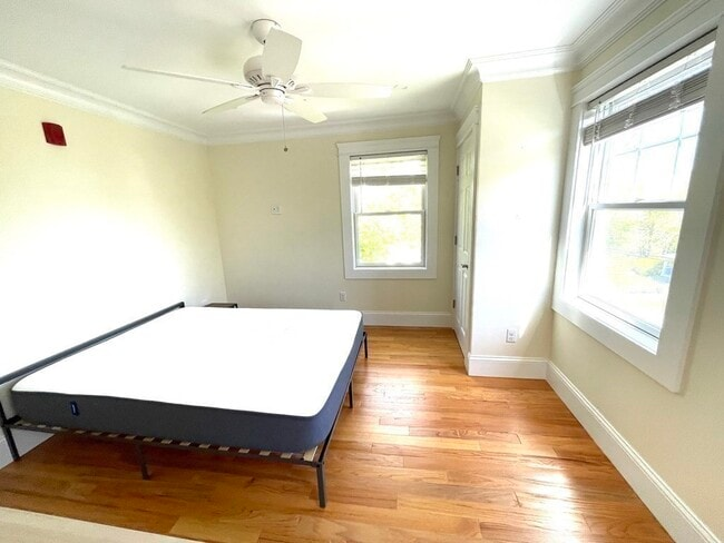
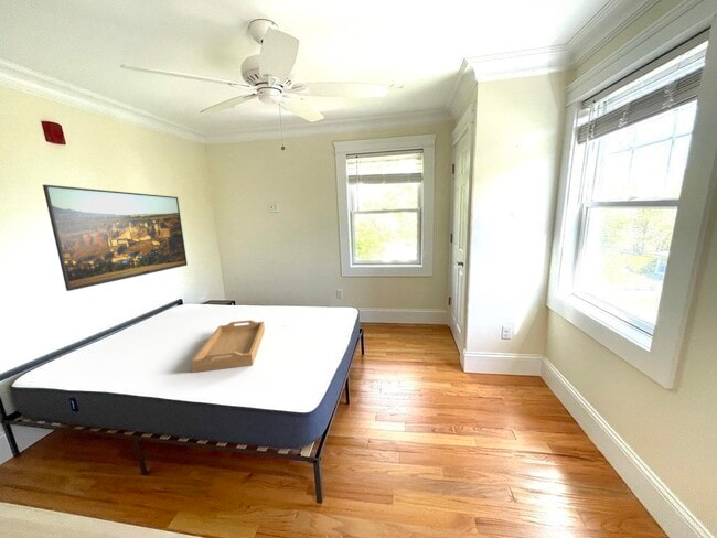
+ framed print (132, 235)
+ serving tray (233, 341)
